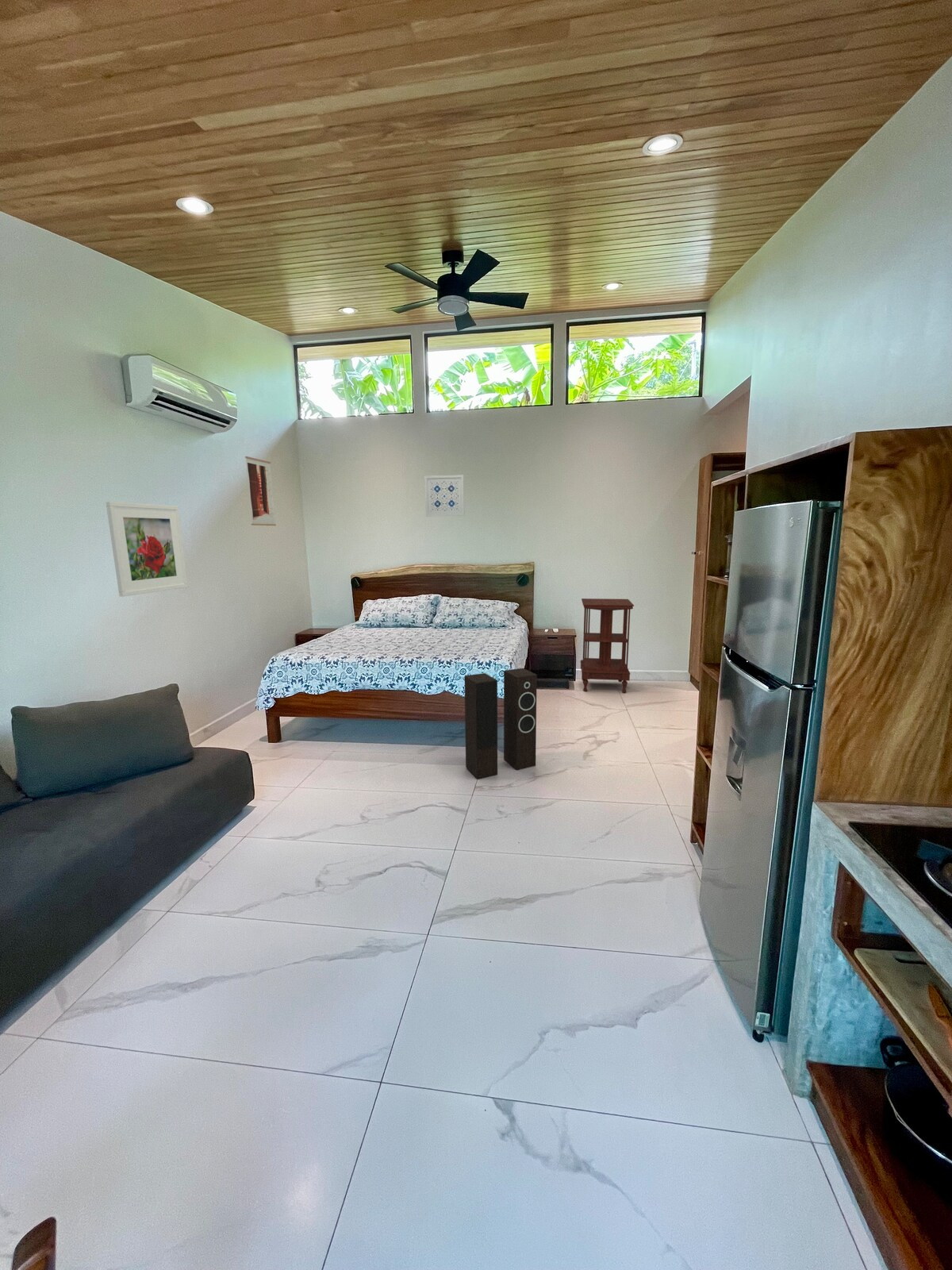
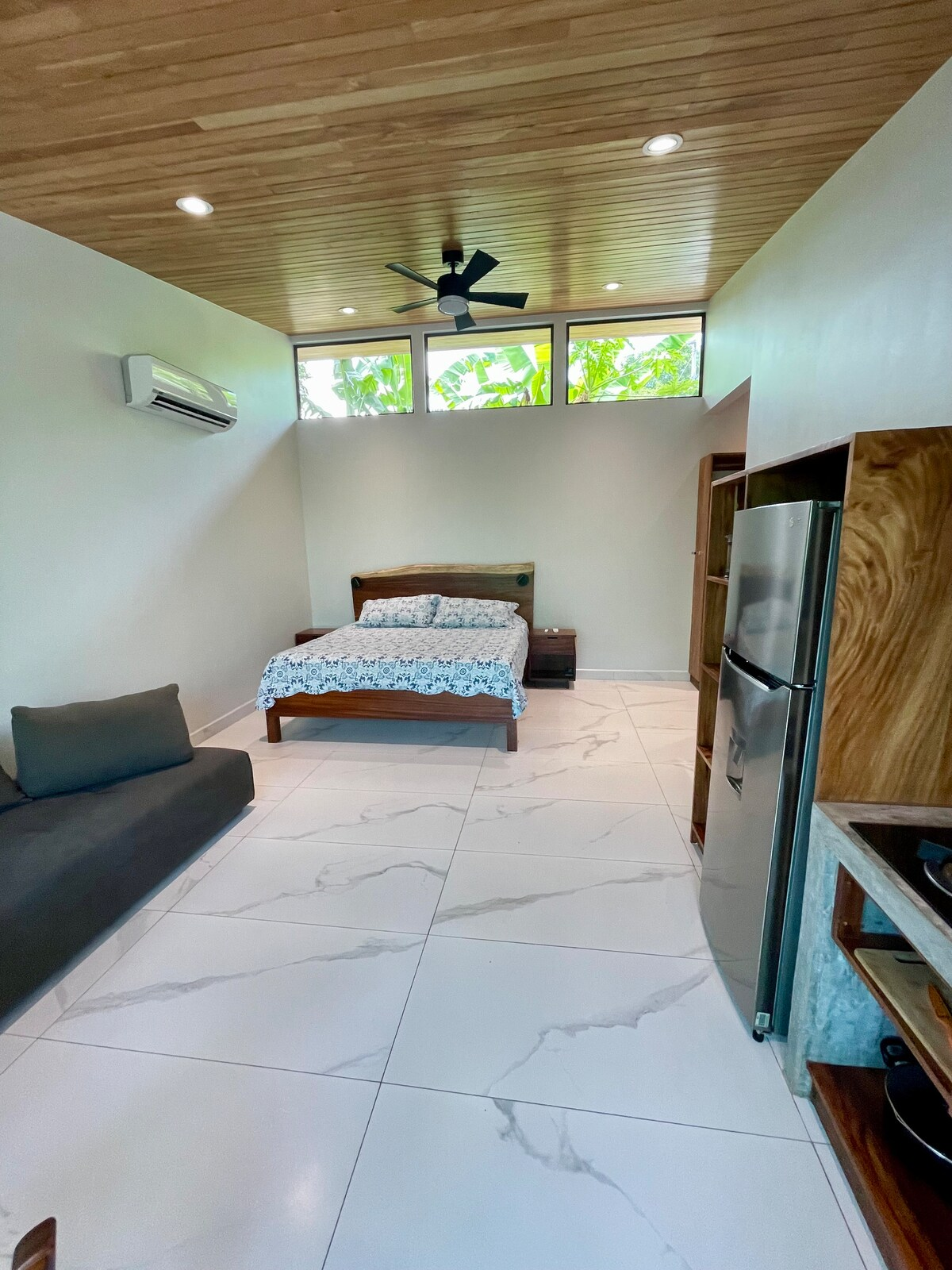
- wall art (444, 495)
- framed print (151, 548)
- wall art (261, 492)
- speaker (504, 722)
- side table (605, 645)
